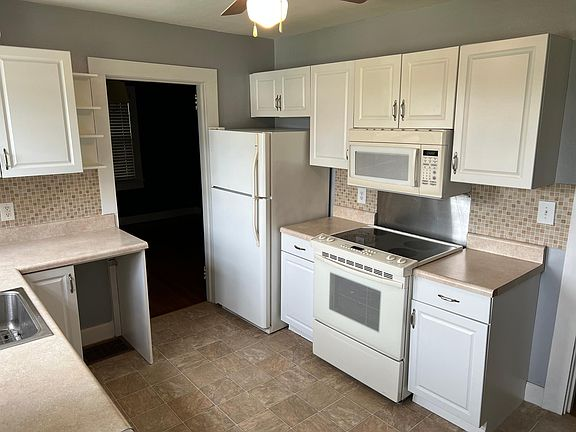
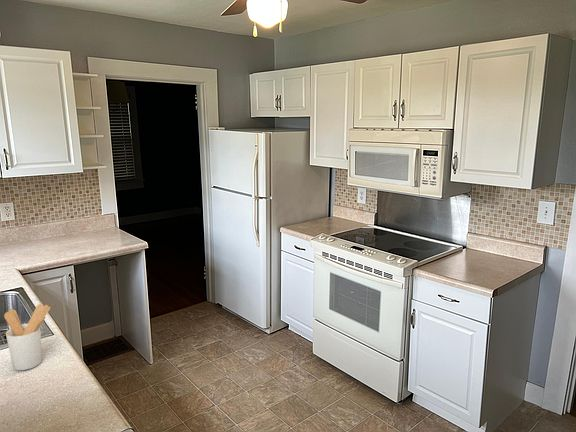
+ utensil holder (31, 335)
